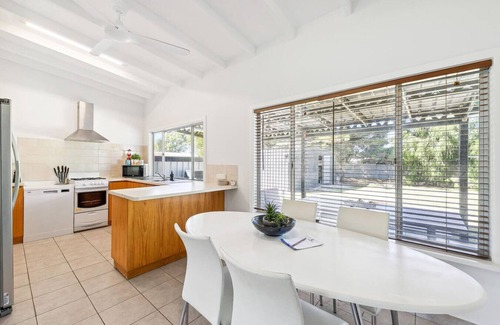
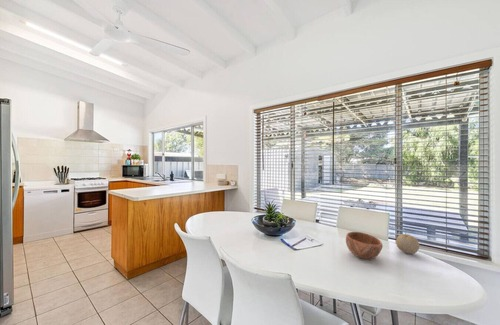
+ bowl (363, 246)
+ fruit (407, 244)
